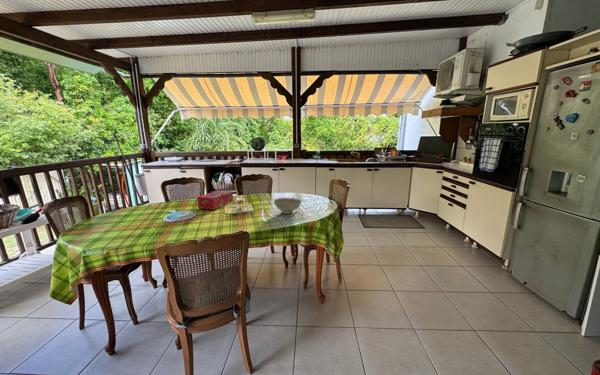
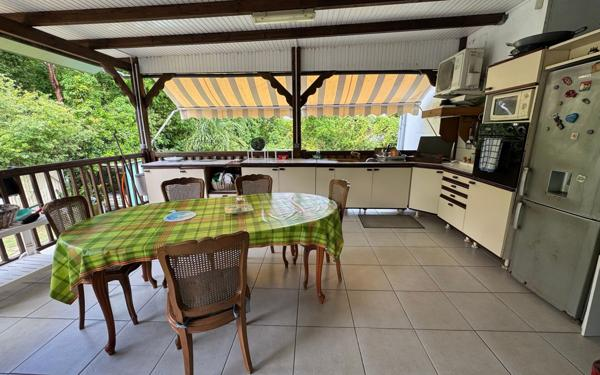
- tissue box (216, 199)
- decorative bowl (287, 206)
